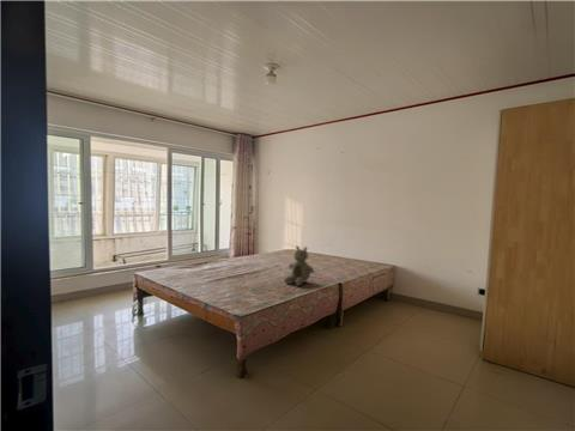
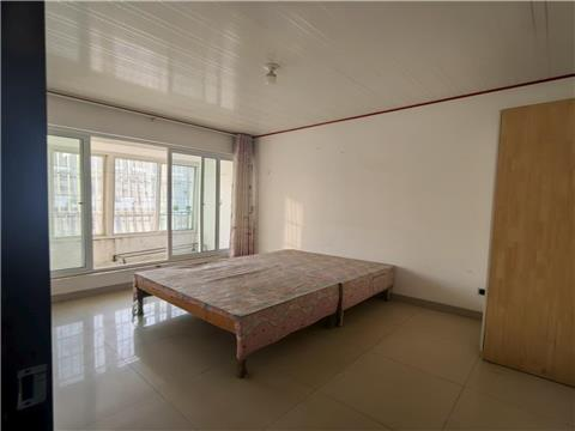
- teddy bear (297, 265)
